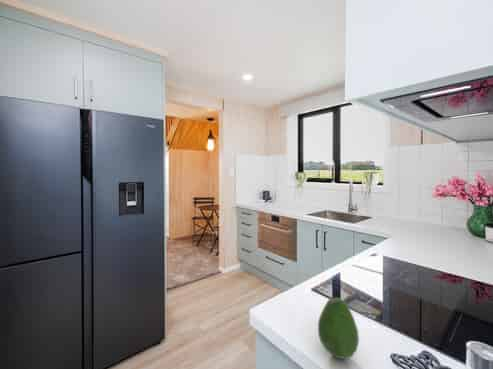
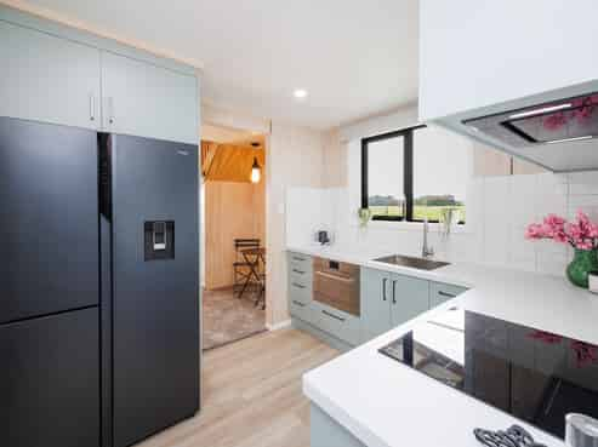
- fruit (337, 327)
